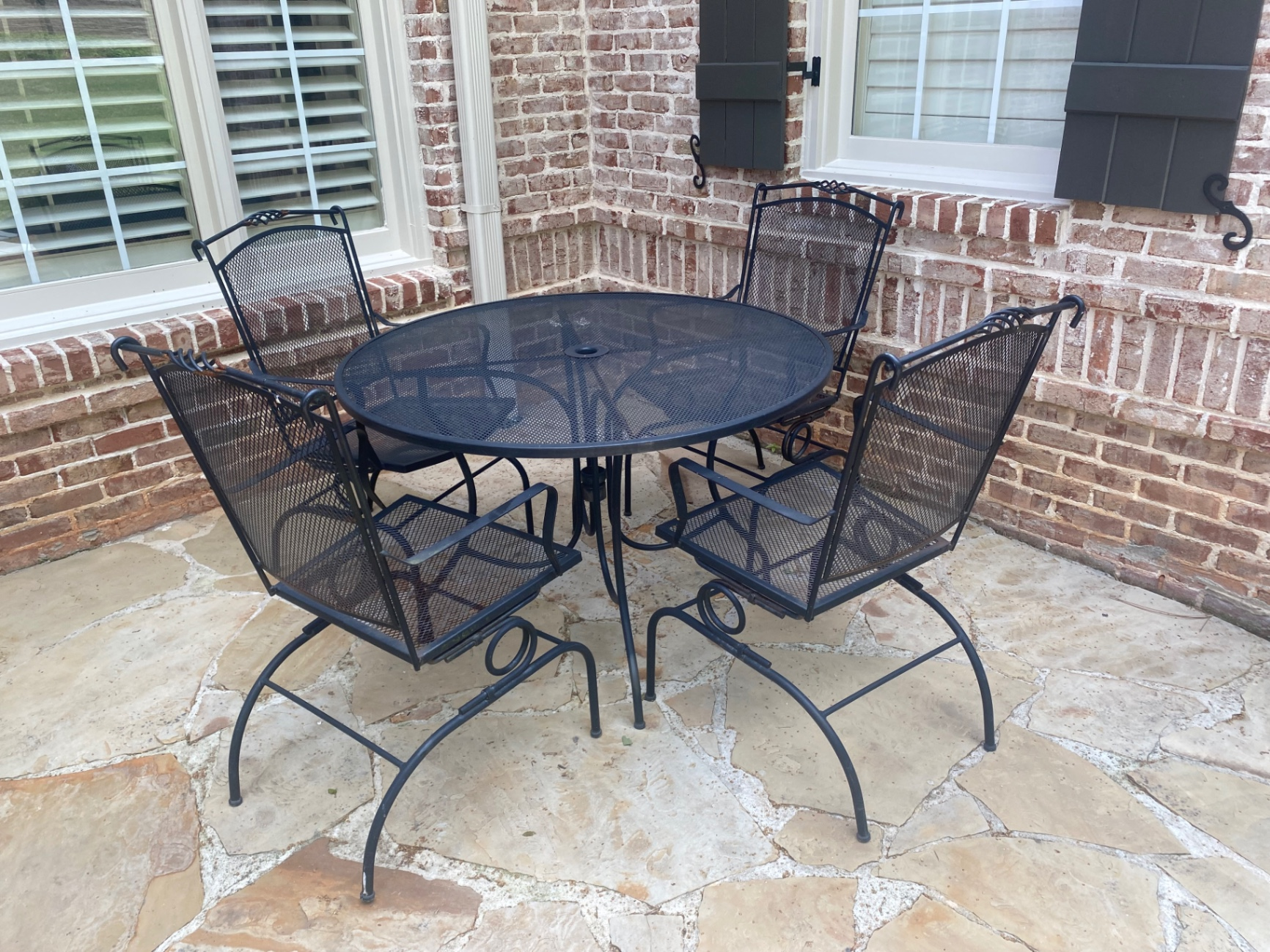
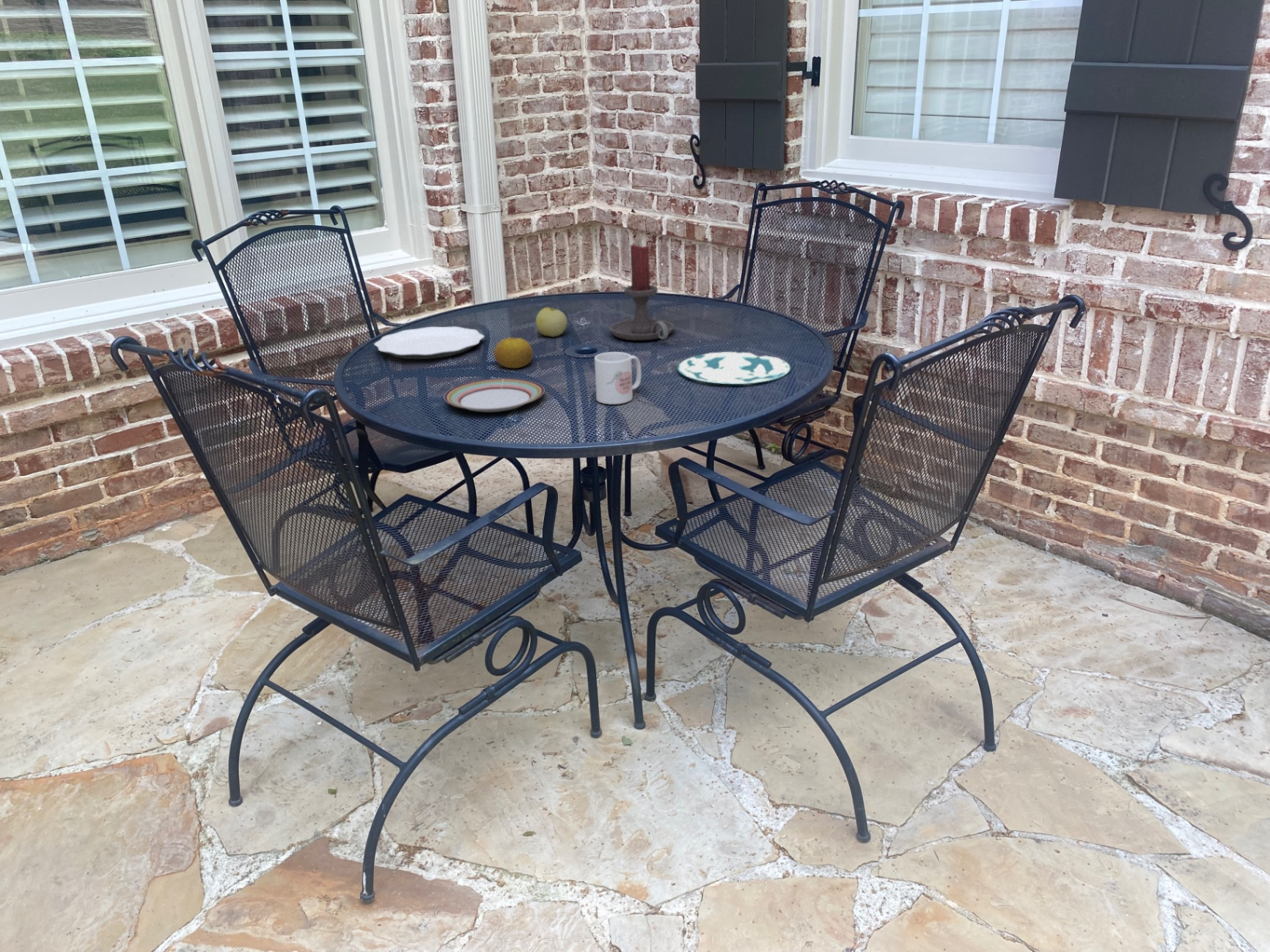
+ candle holder (645, 291)
+ mug (620, 376)
+ plate (733, 362)
+ plate (430, 343)
+ fruit (513, 351)
+ apple (551, 322)
+ plate (494, 396)
